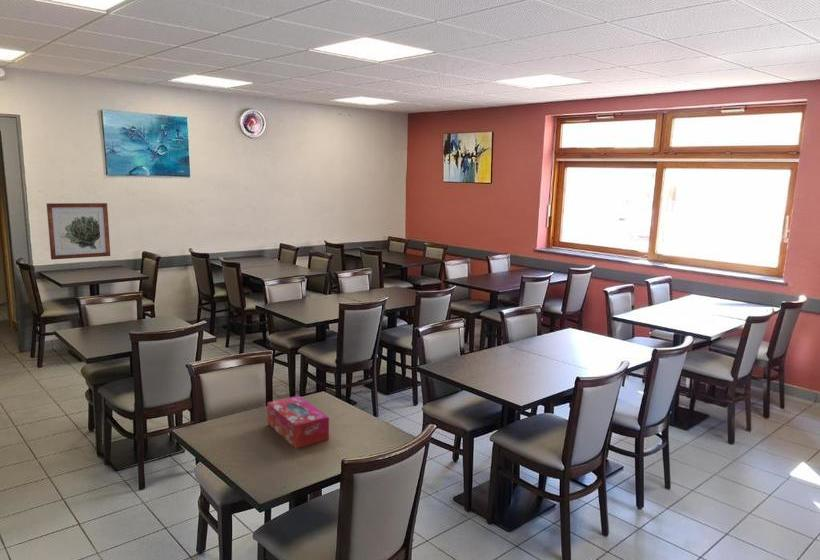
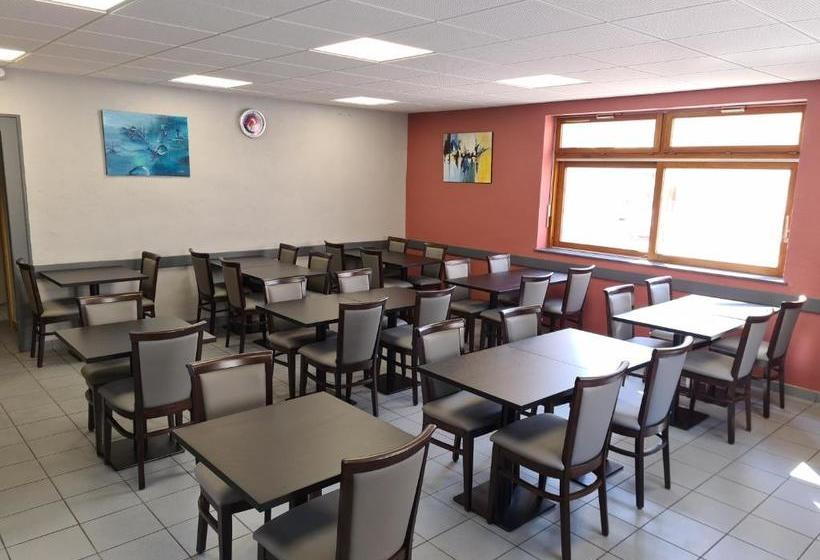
- wall art (79, 230)
- tissue box (297, 420)
